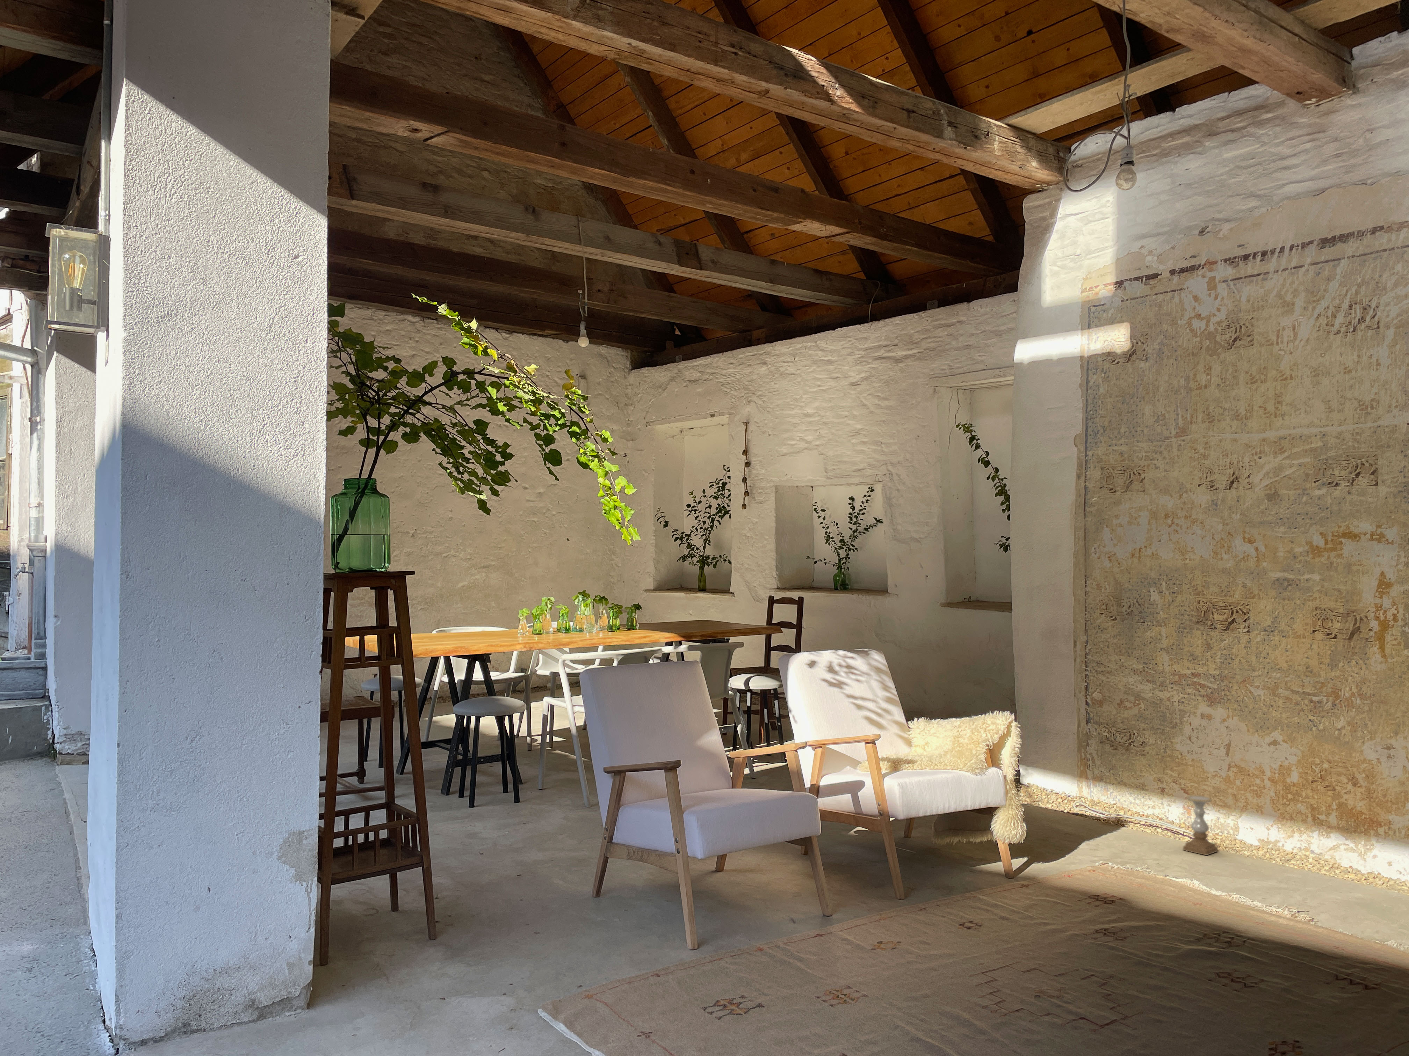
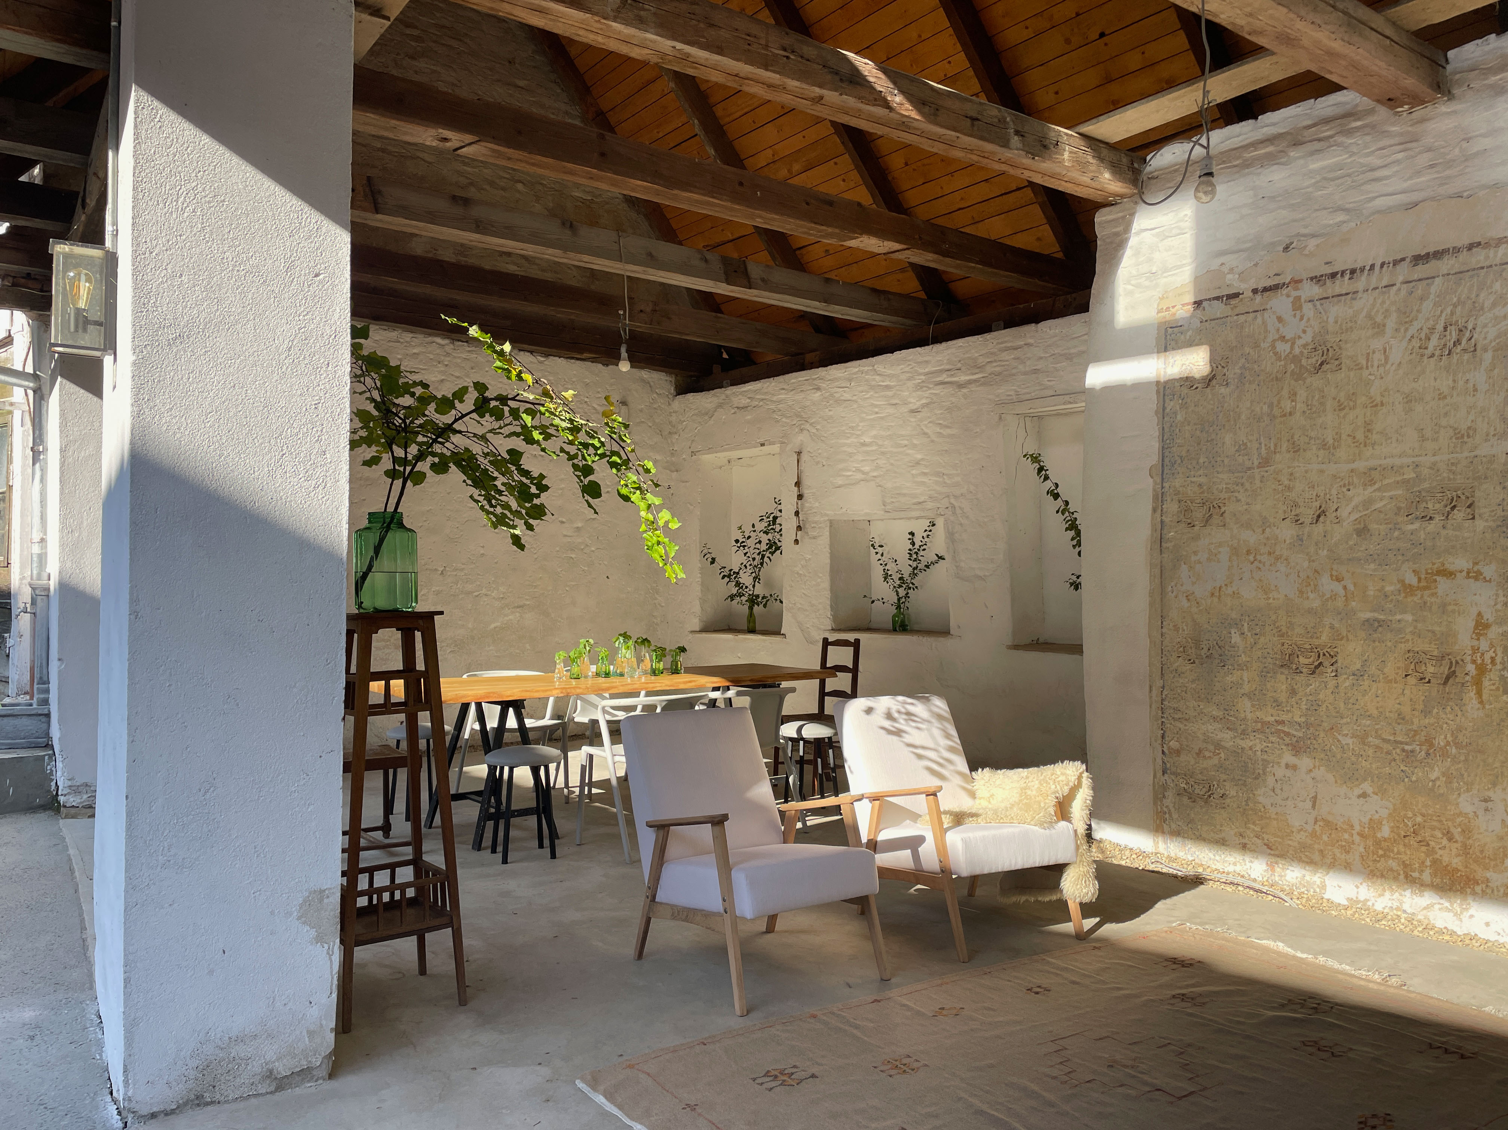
- candle holder (1199, 824)
